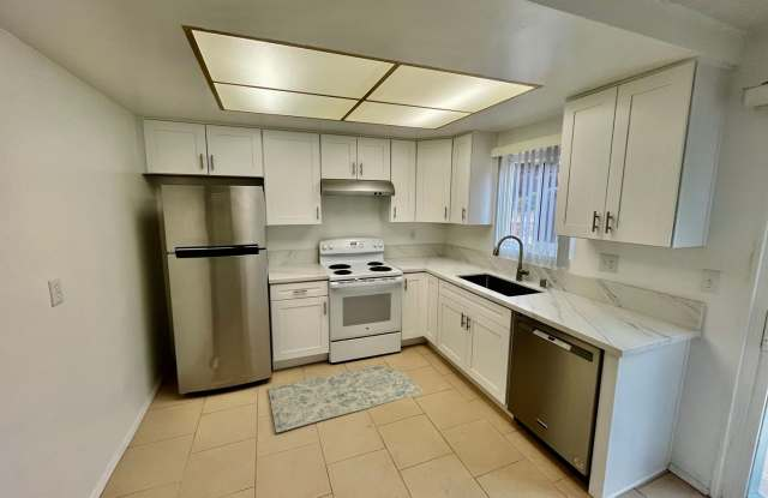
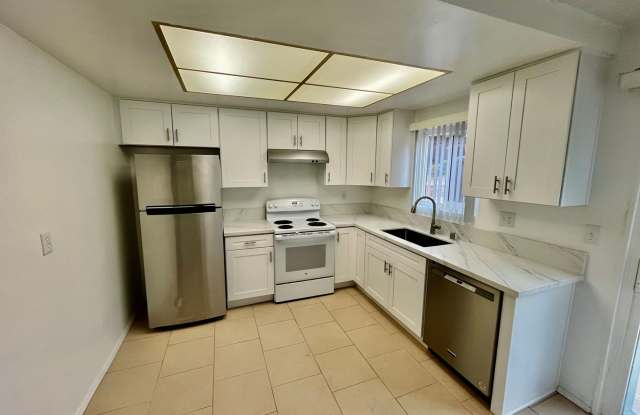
- rug (346, 390)
